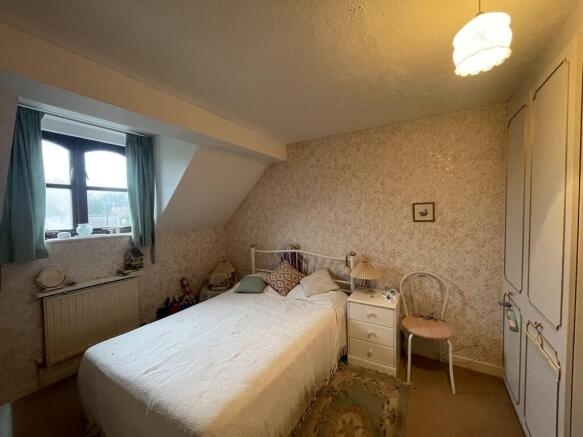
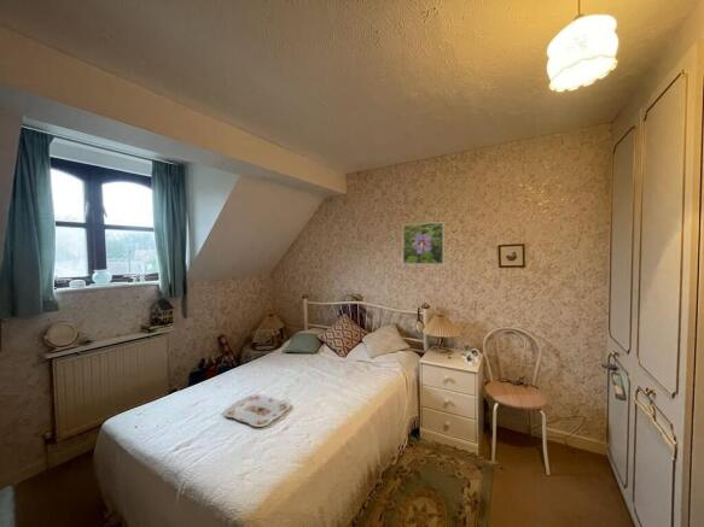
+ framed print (423, 244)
+ serving tray (257, 409)
